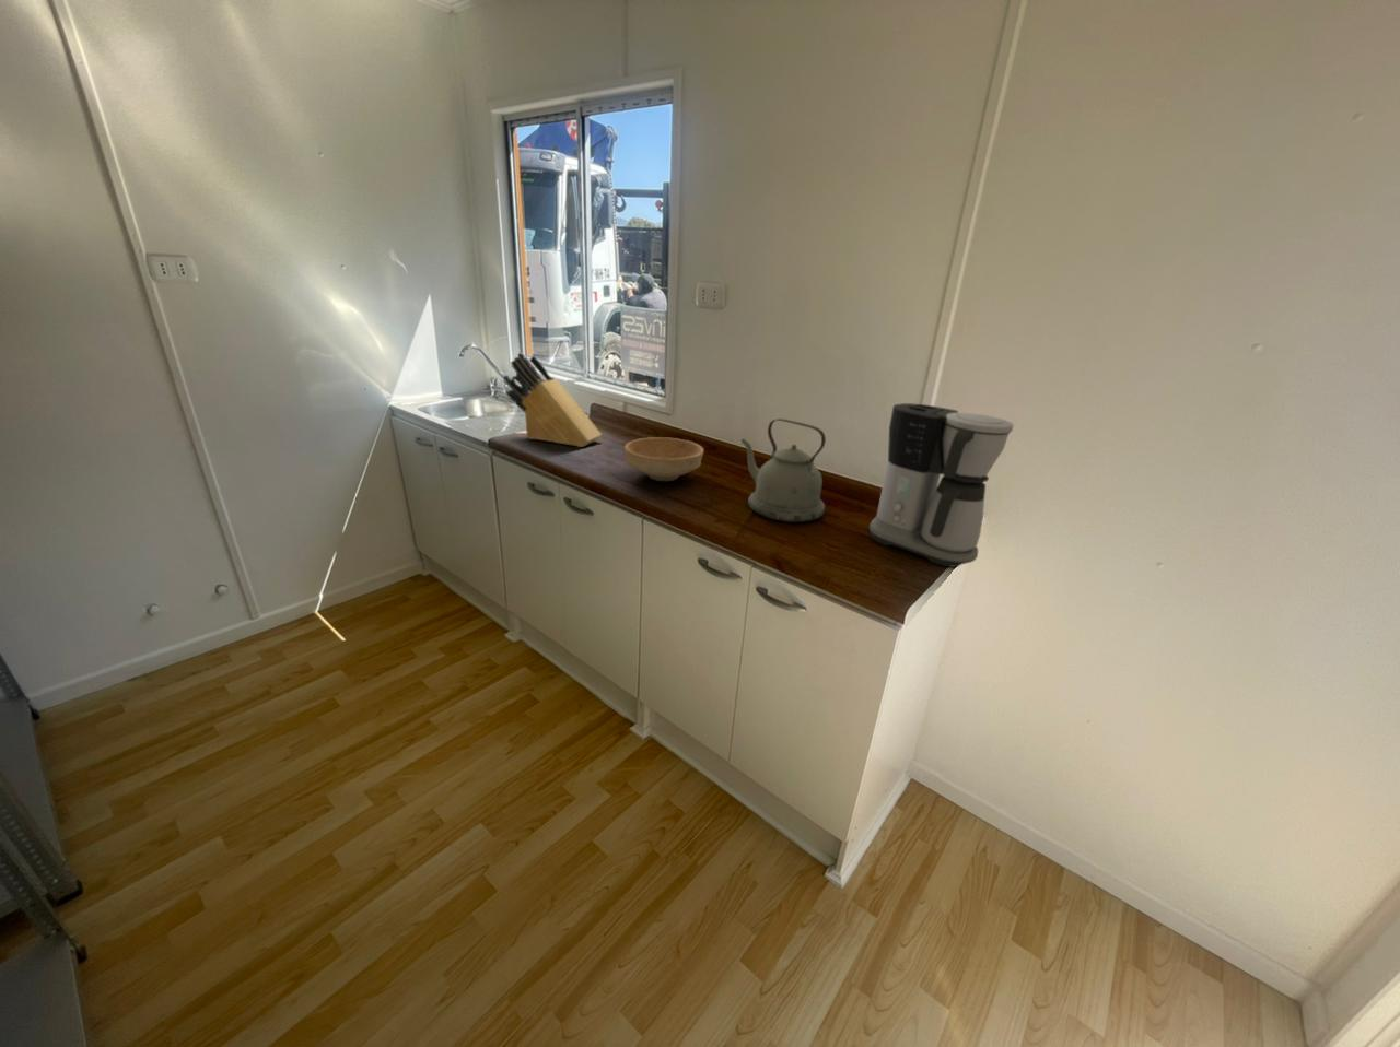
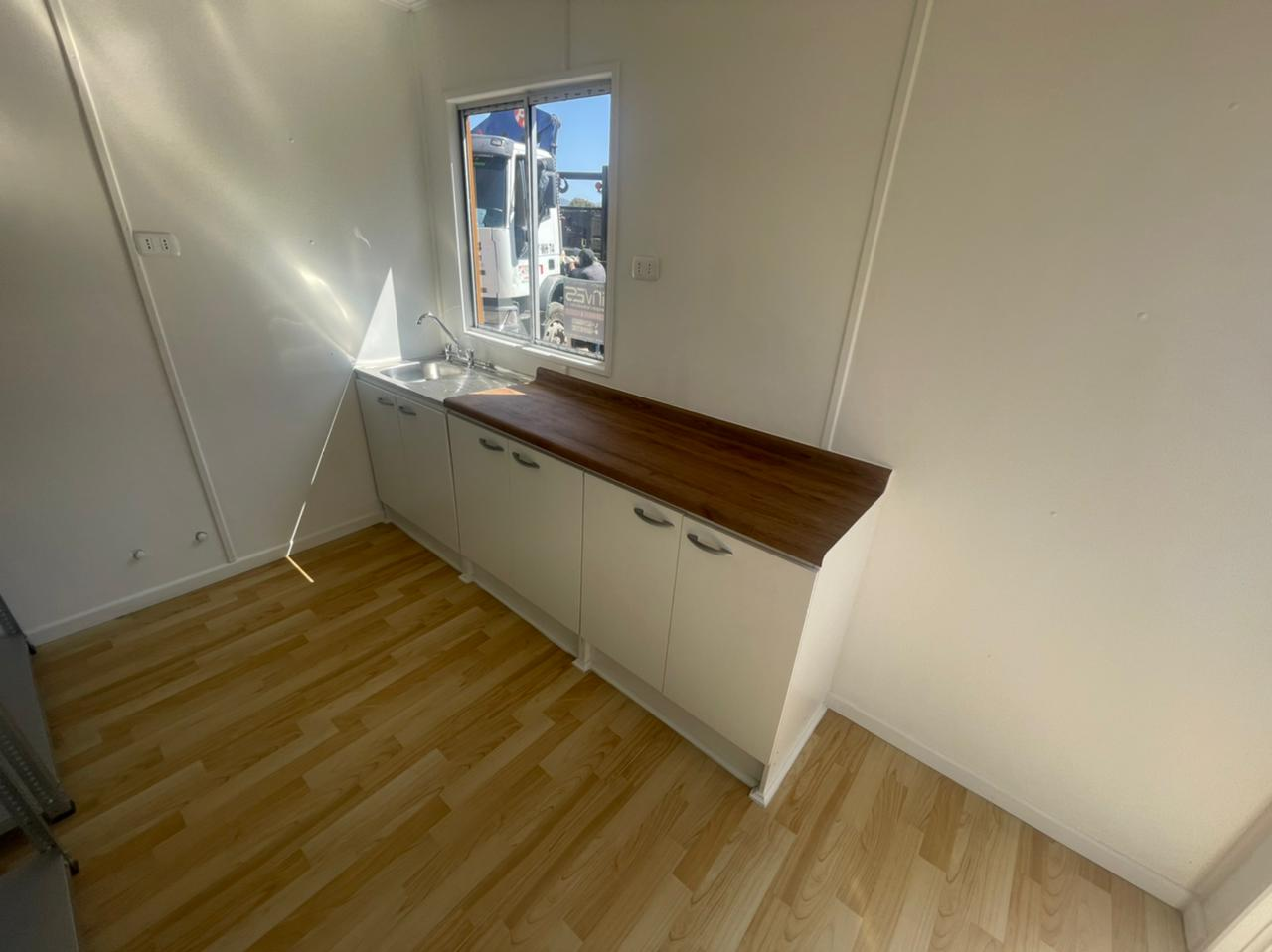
- coffee maker (931, 483)
- kettle (786, 465)
- bowl (664, 461)
- knife block (551, 398)
